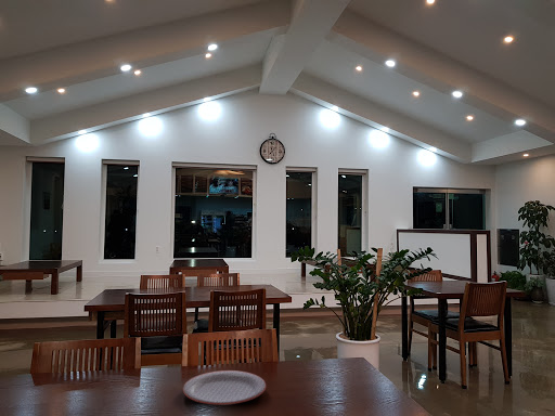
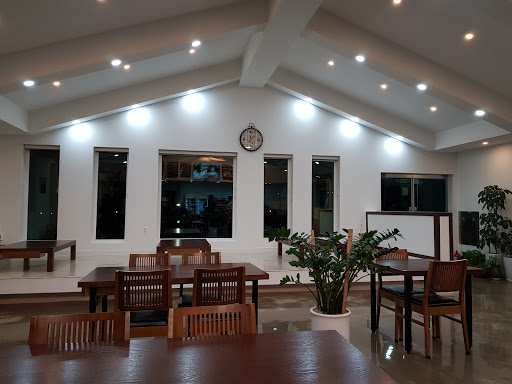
- plate (224, 388)
